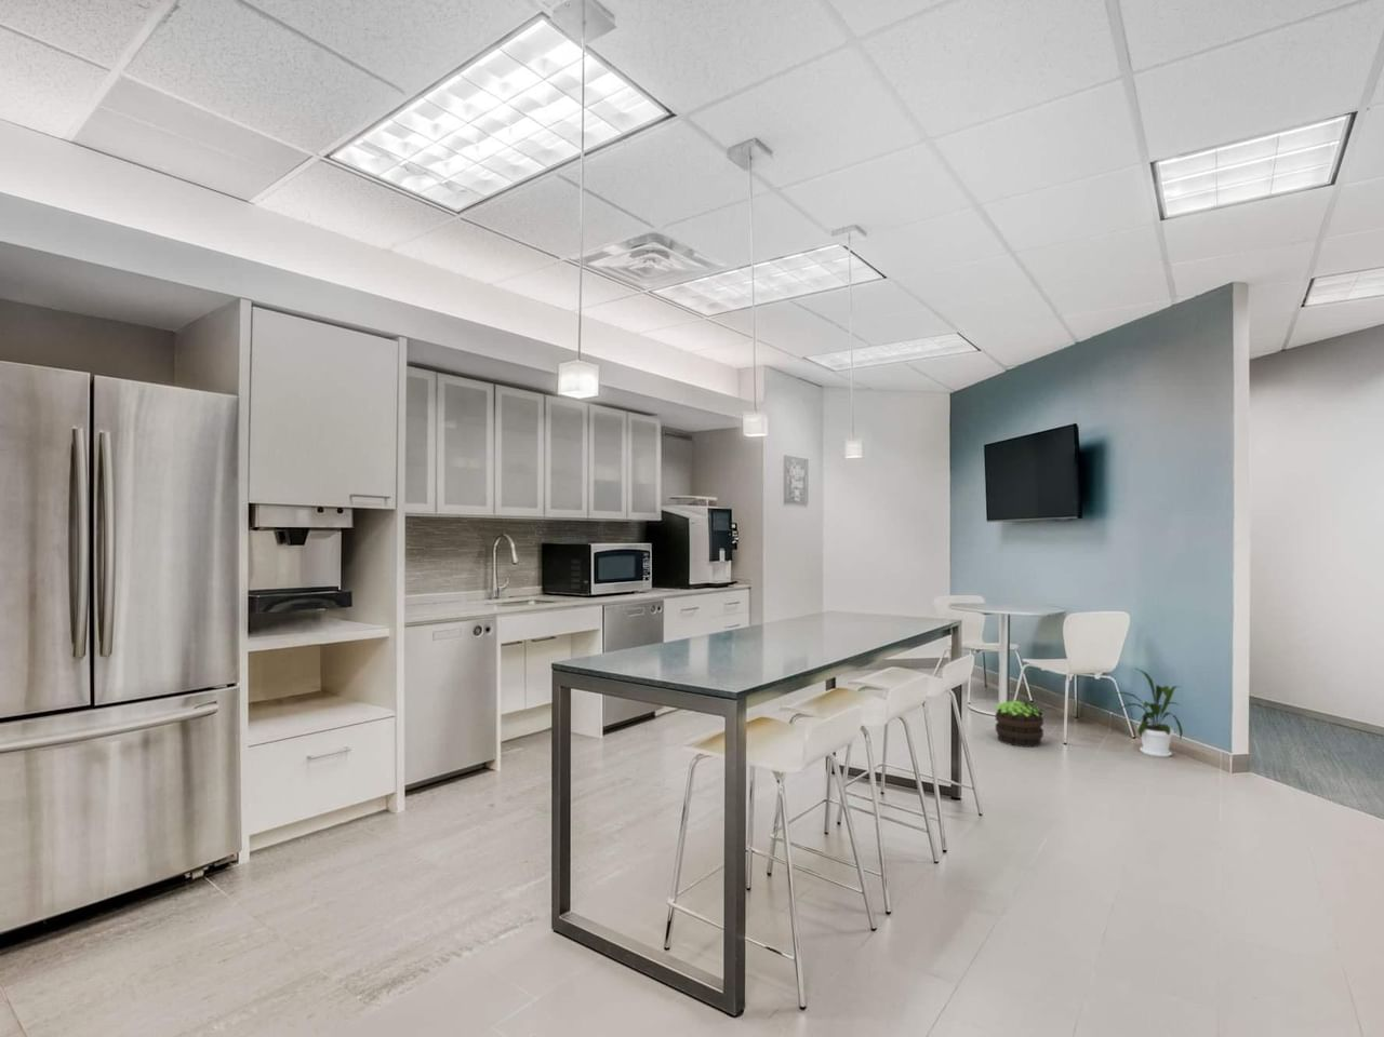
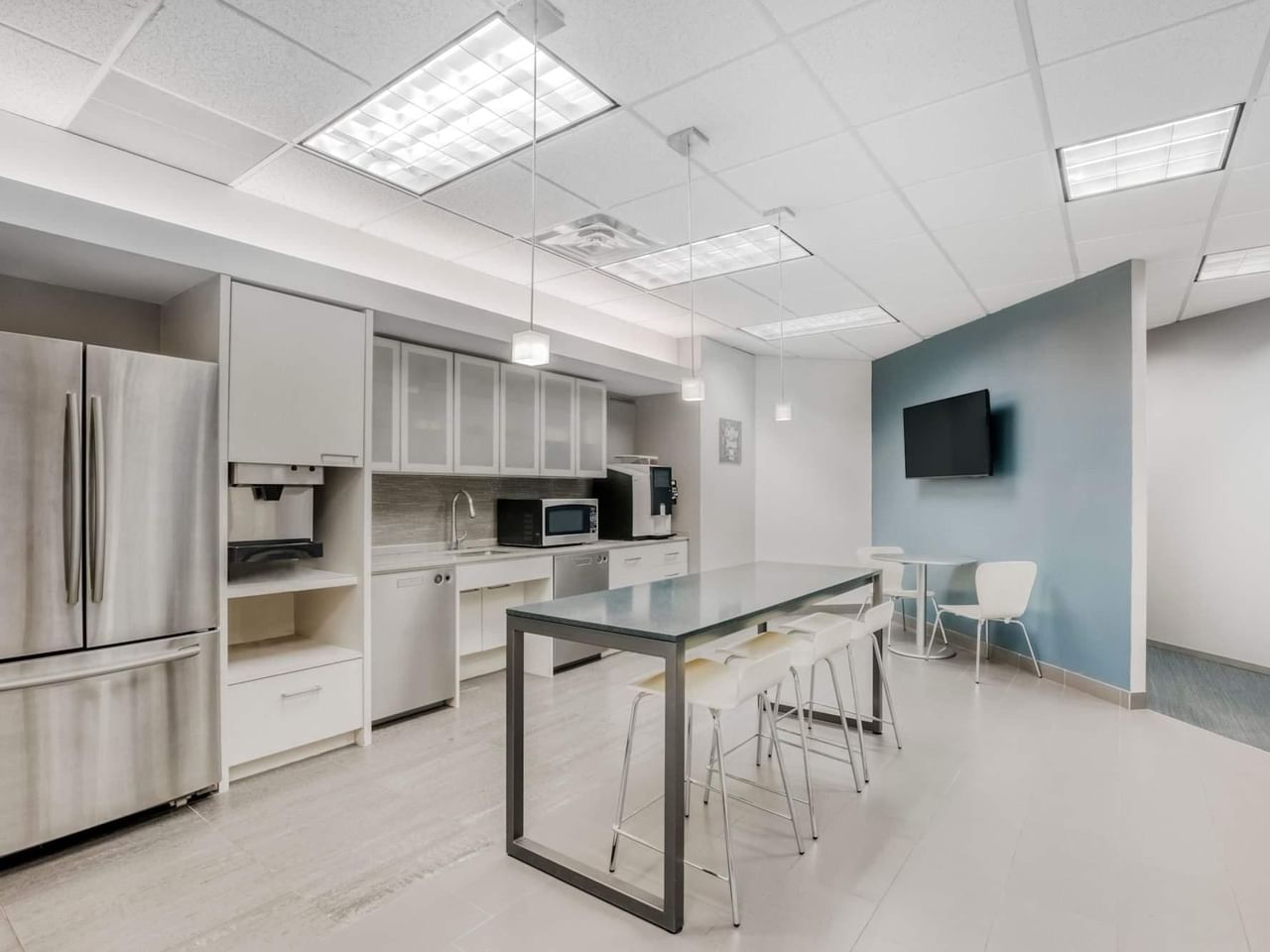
- potted plant (1019, 720)
- house plant (1153, 712)
